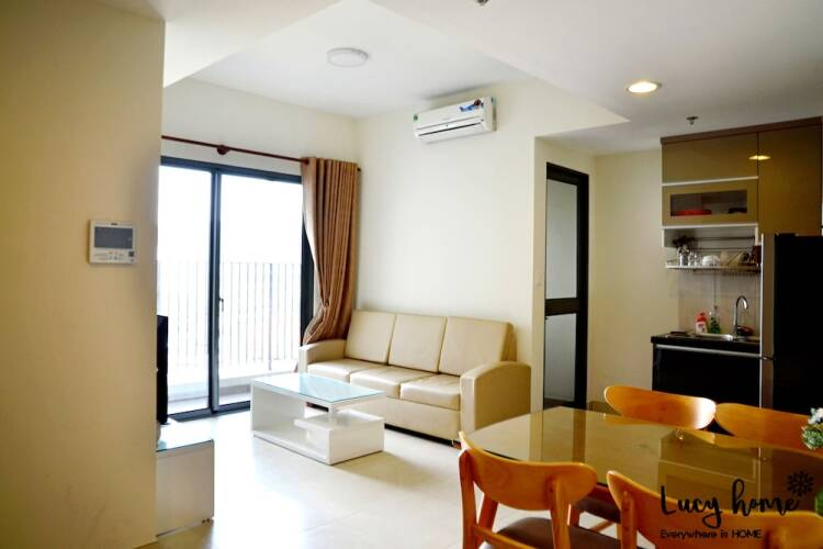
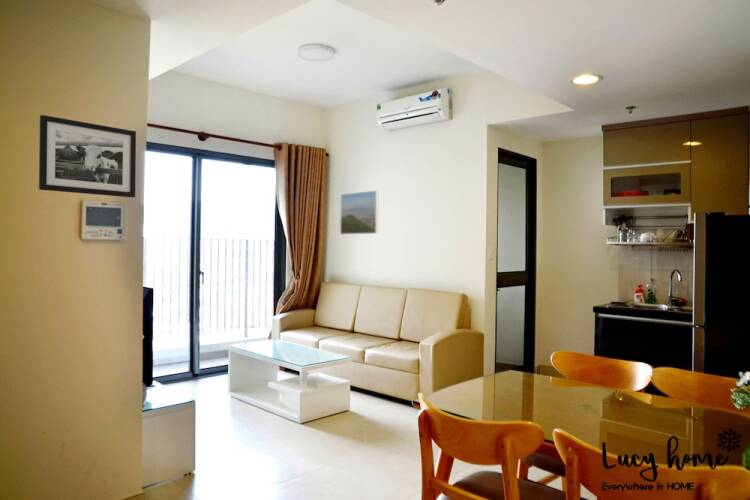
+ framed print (358, 213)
+ picture frame (90, 158)
